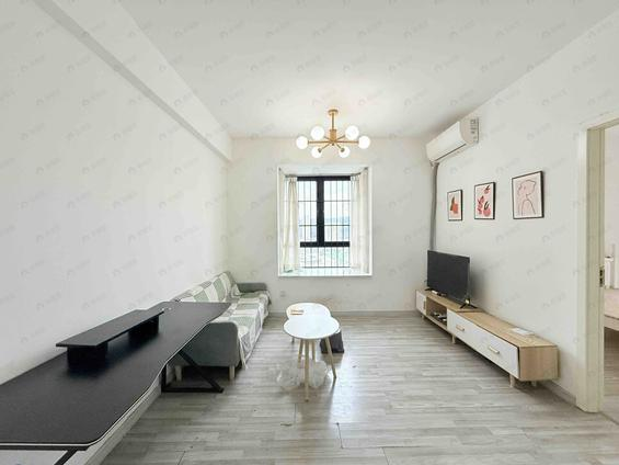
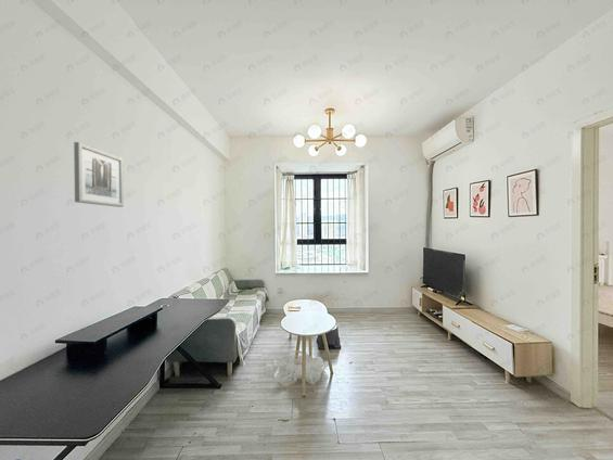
+ wall art (101, 178)
